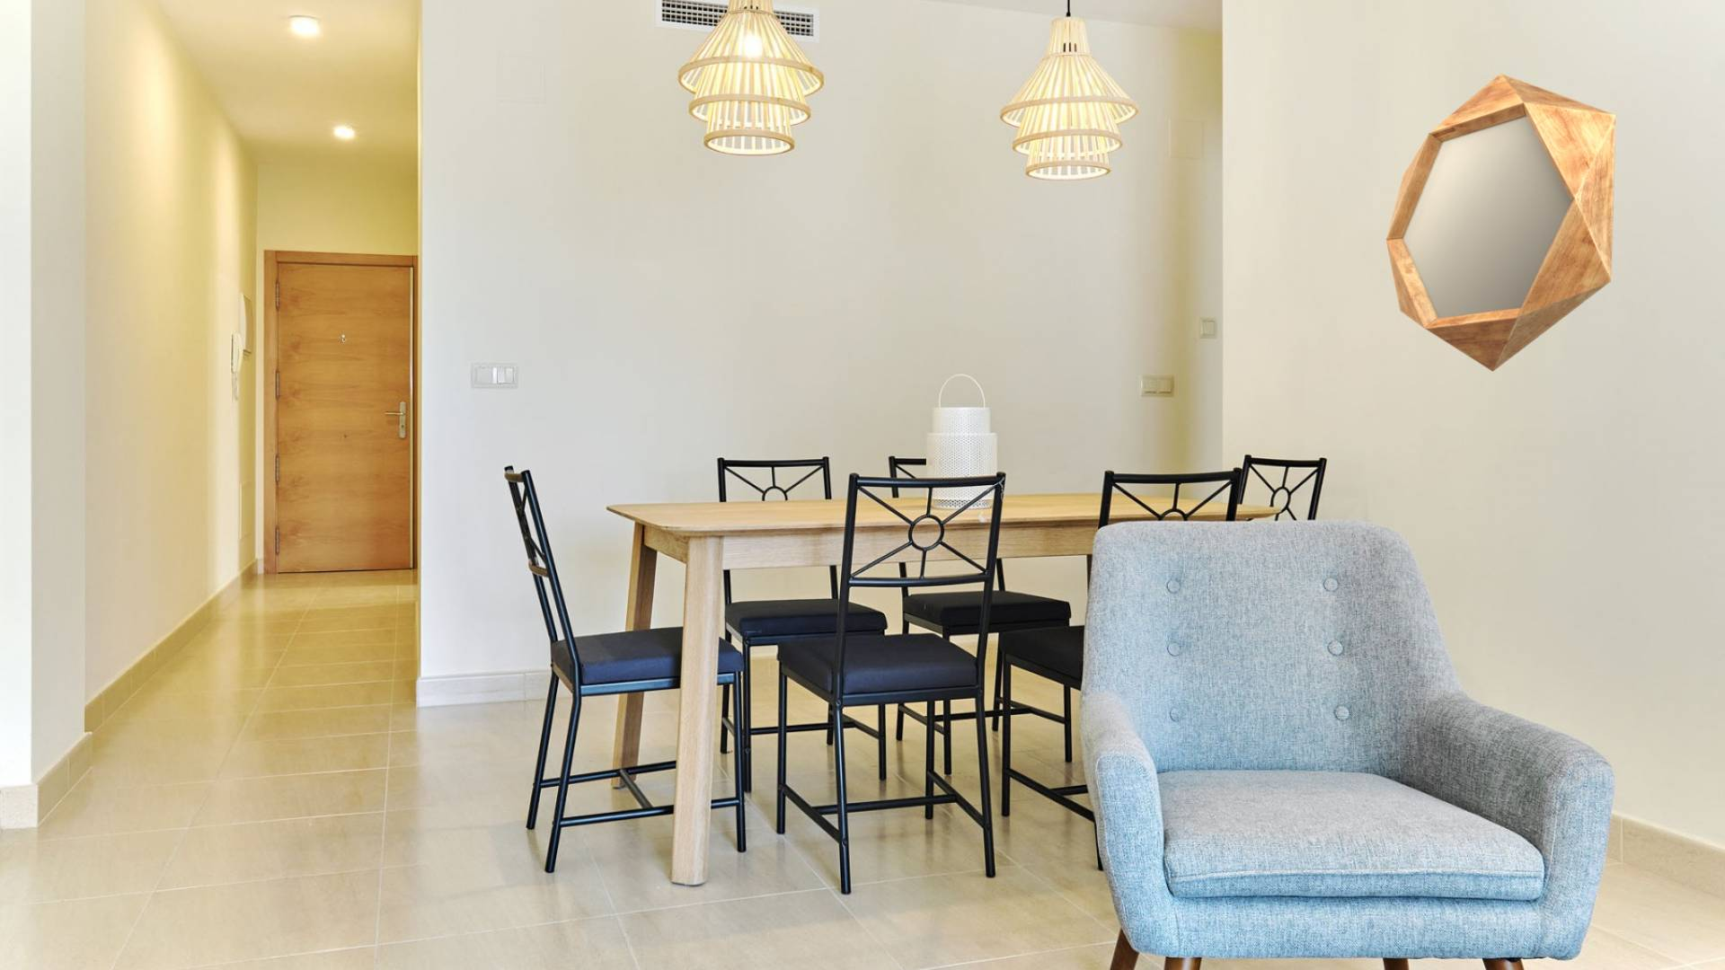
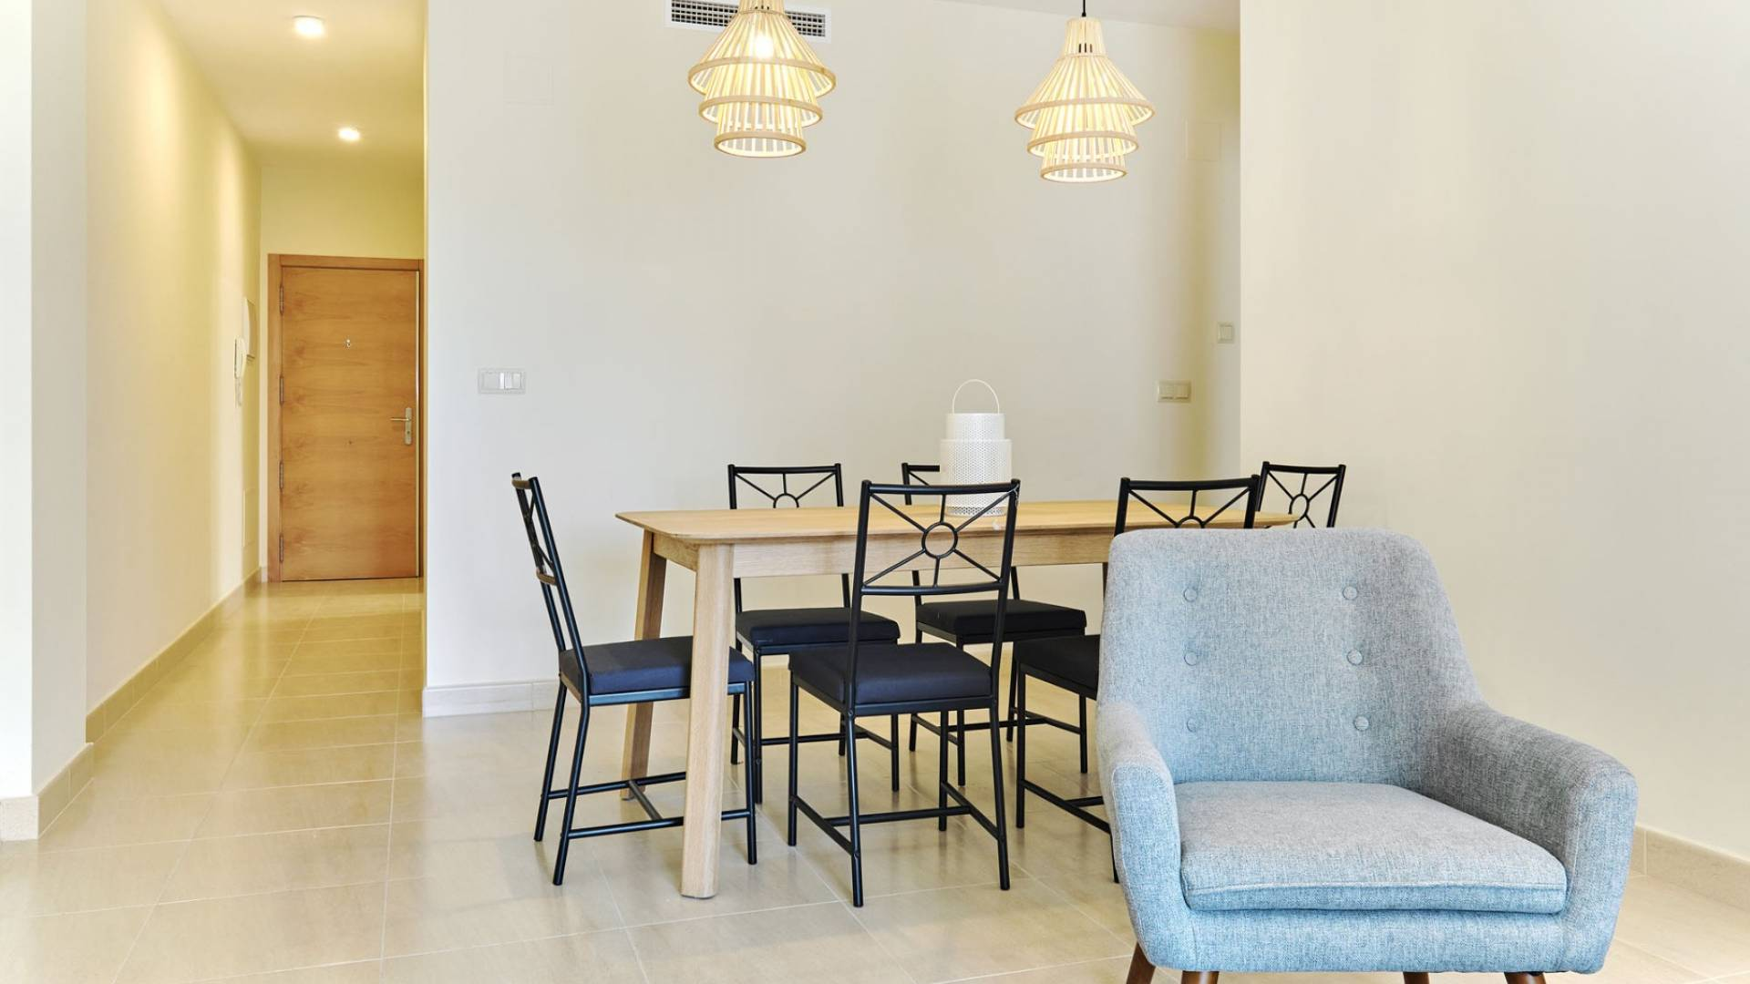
- home mirror (1486, 221)
